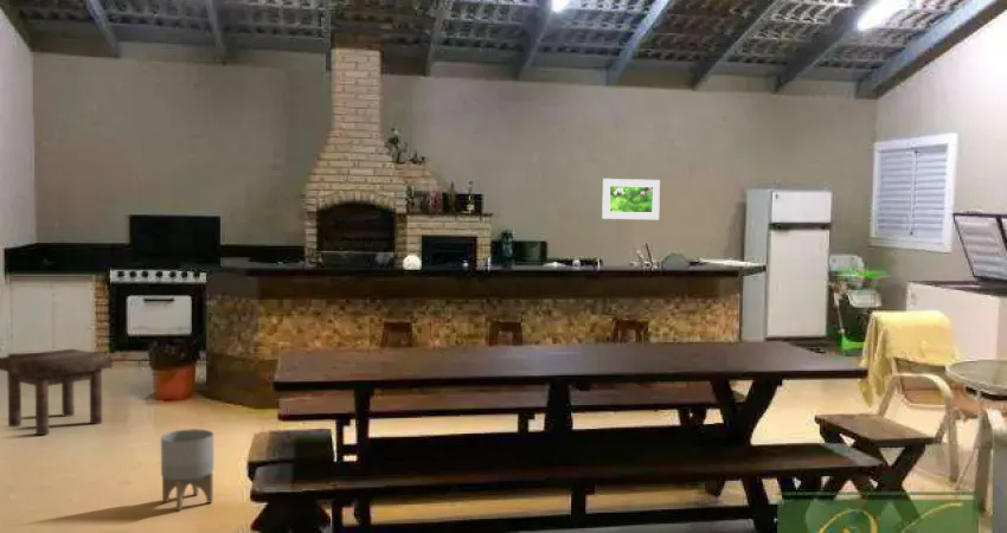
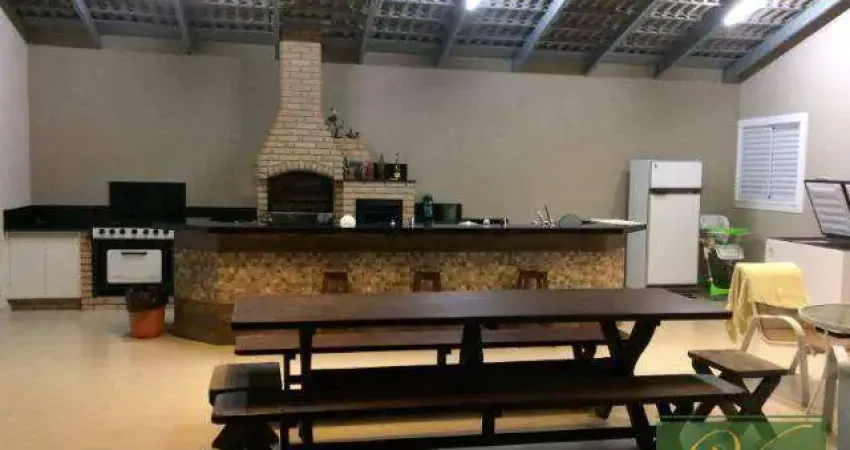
- stool (56, 384)
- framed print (630, 199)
- planter (187, 468)
